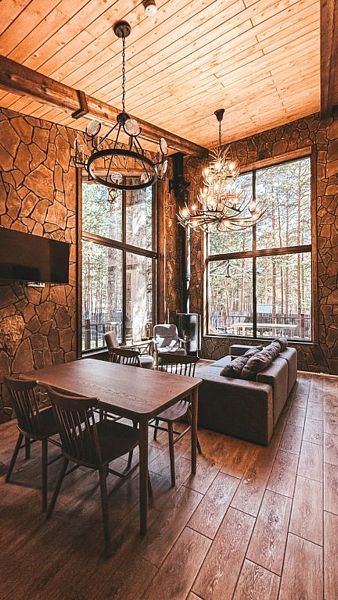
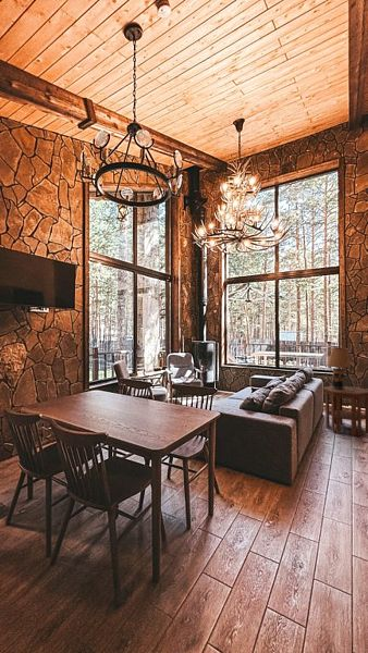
+ side table (346, 410)
+ table lamp (341, 369)
